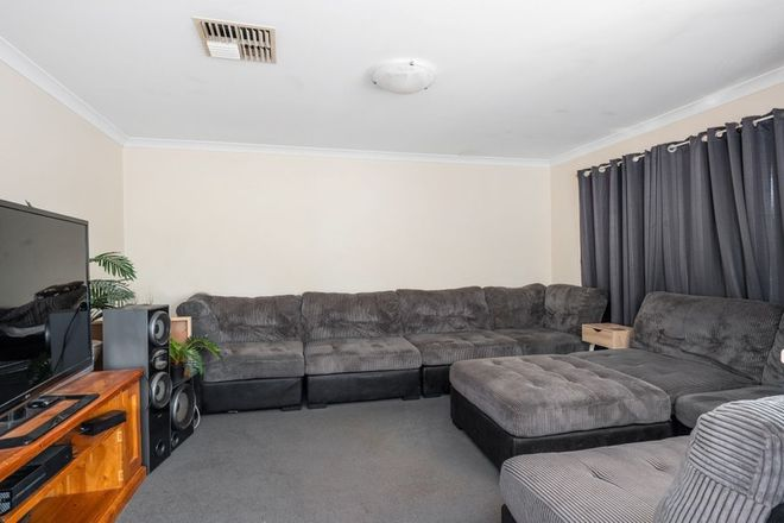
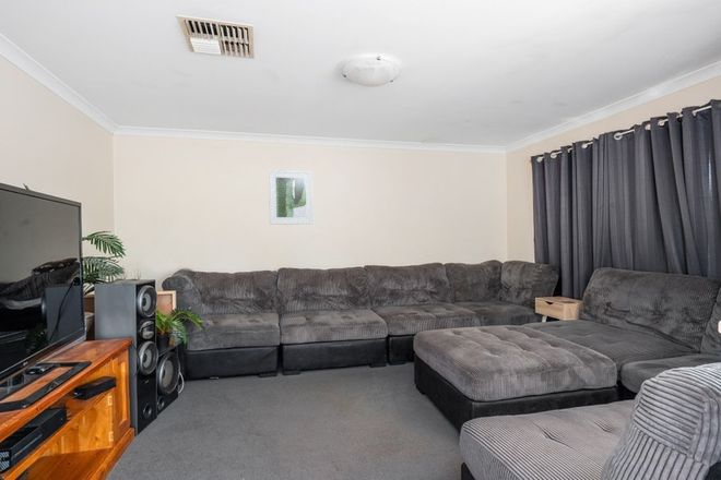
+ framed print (291, 197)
